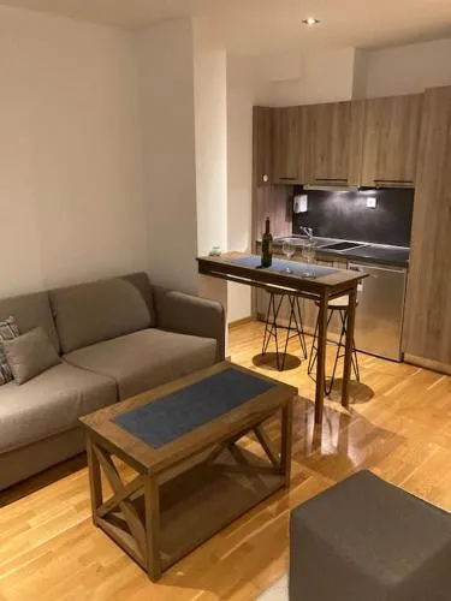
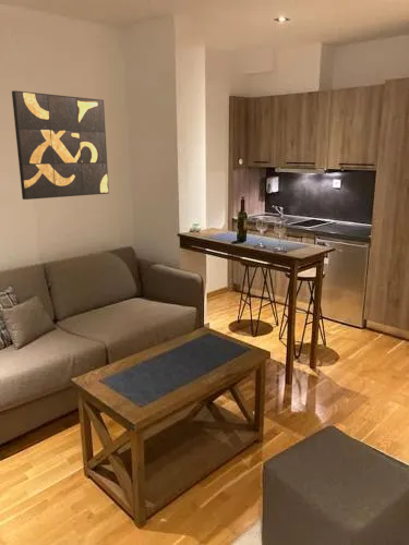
+ wall art (64, 147)
